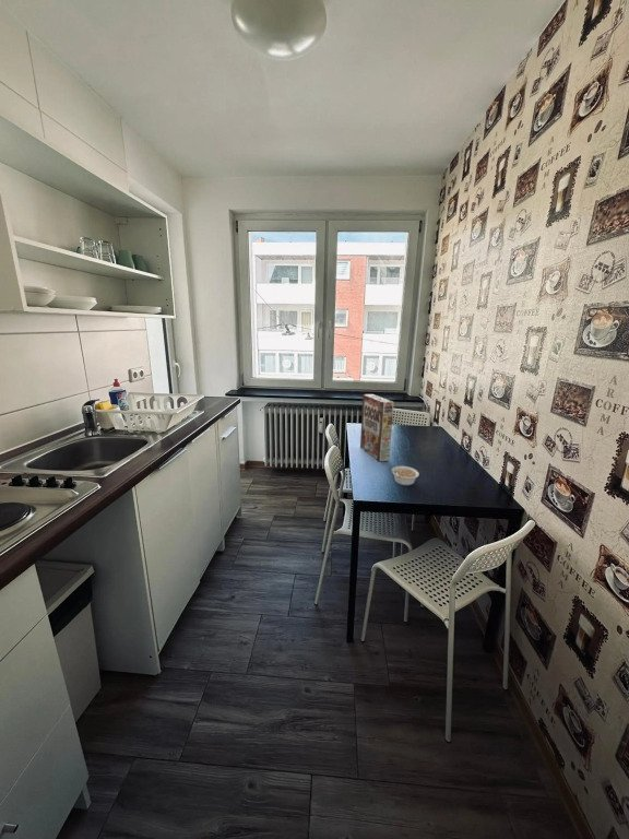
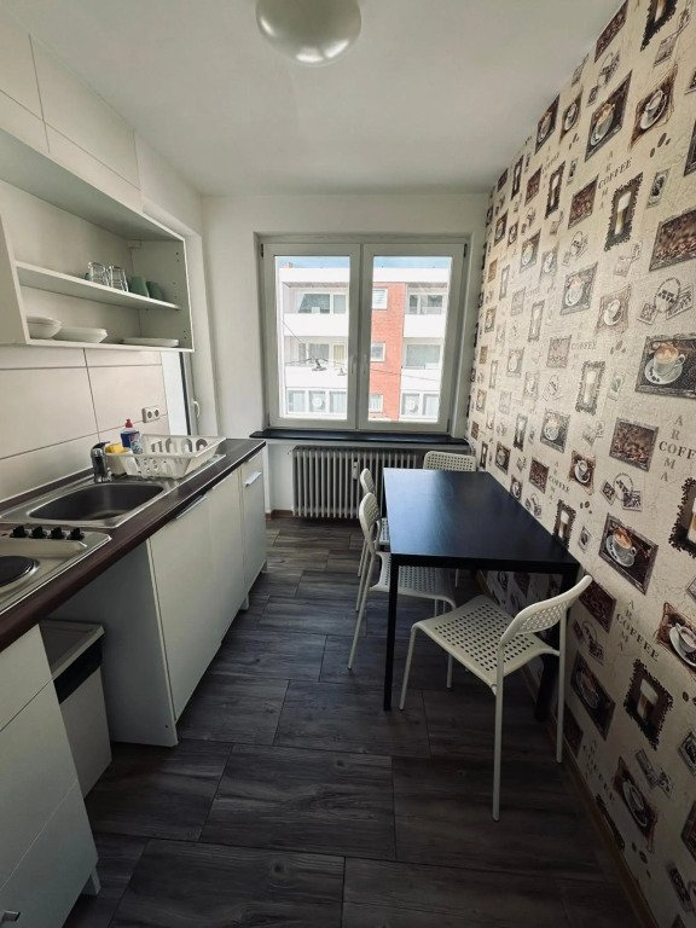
- legume (405, 475)
- cereal box (376, 426)
